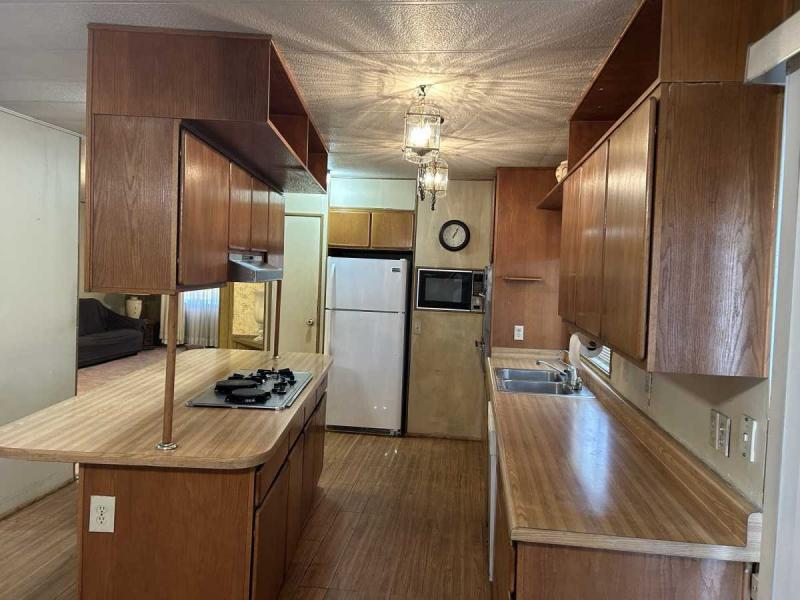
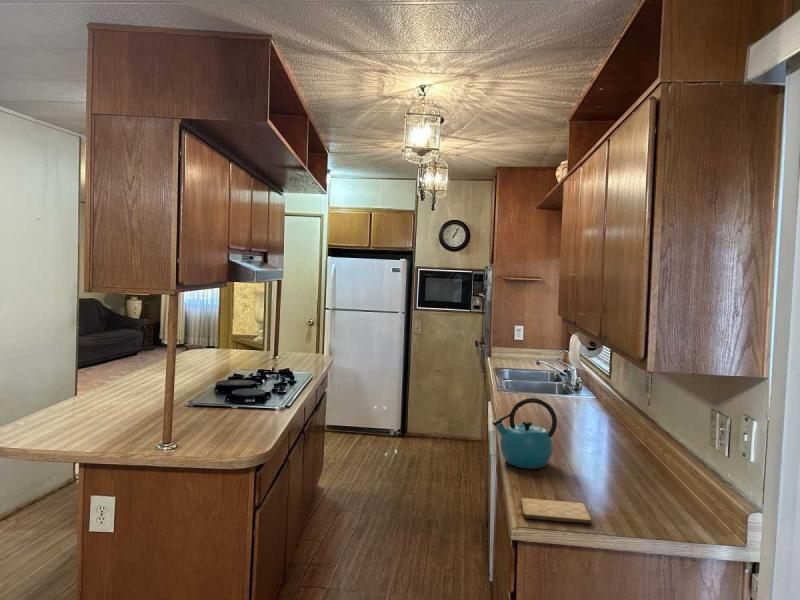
+ kettle (523, 430)
+ cutting board (554, 510)
